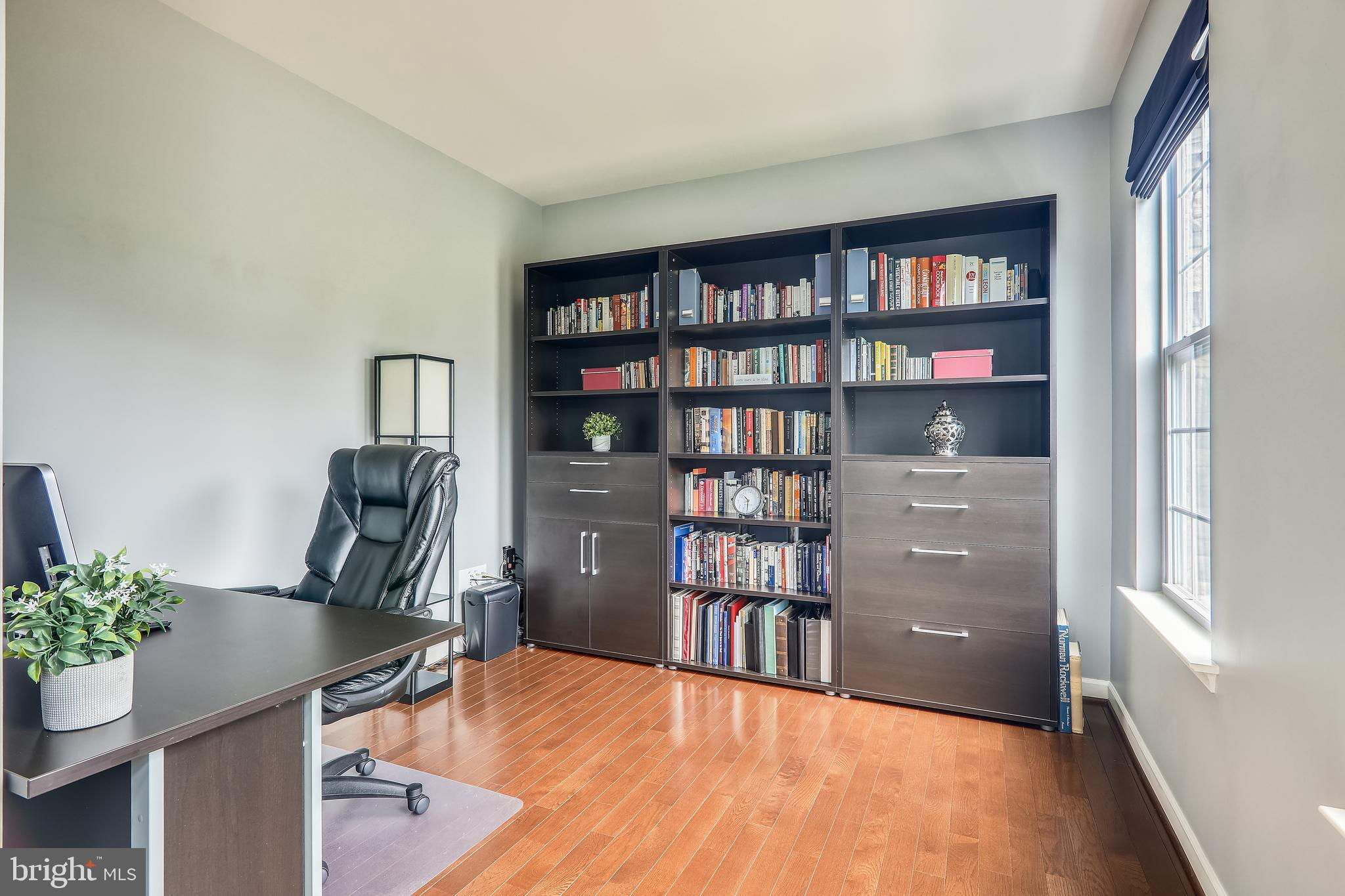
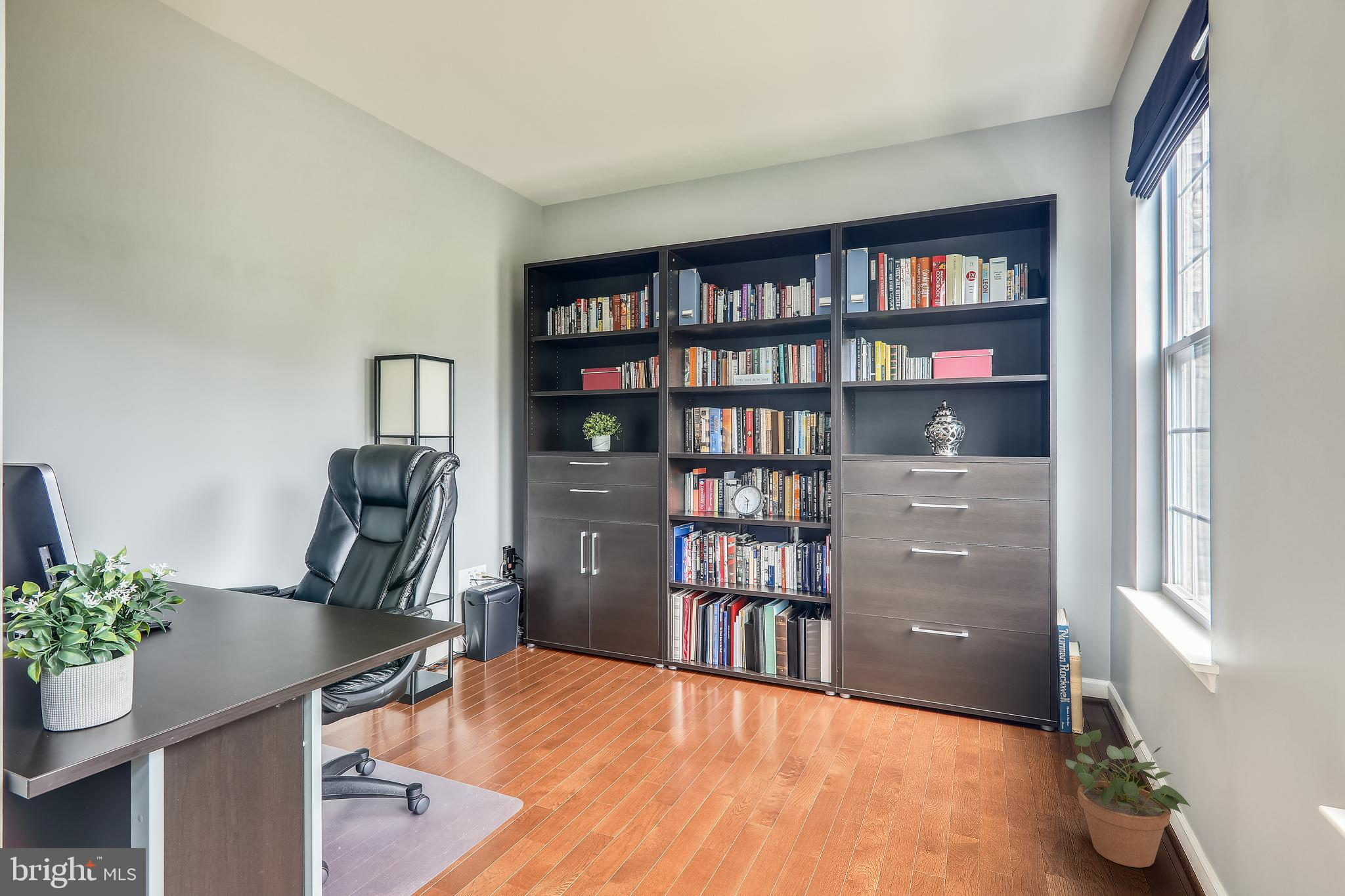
+ potted plant (1128, 803)
